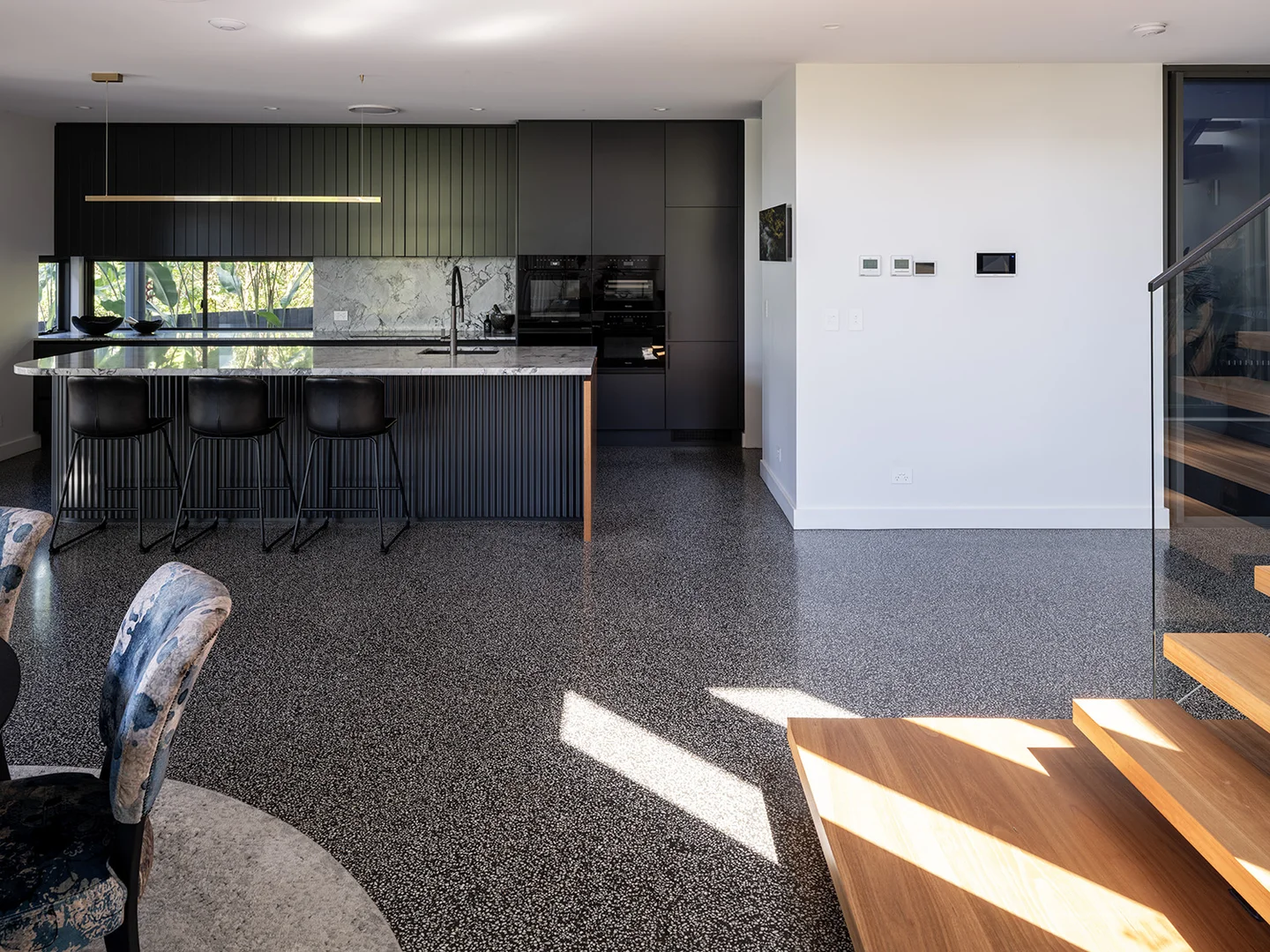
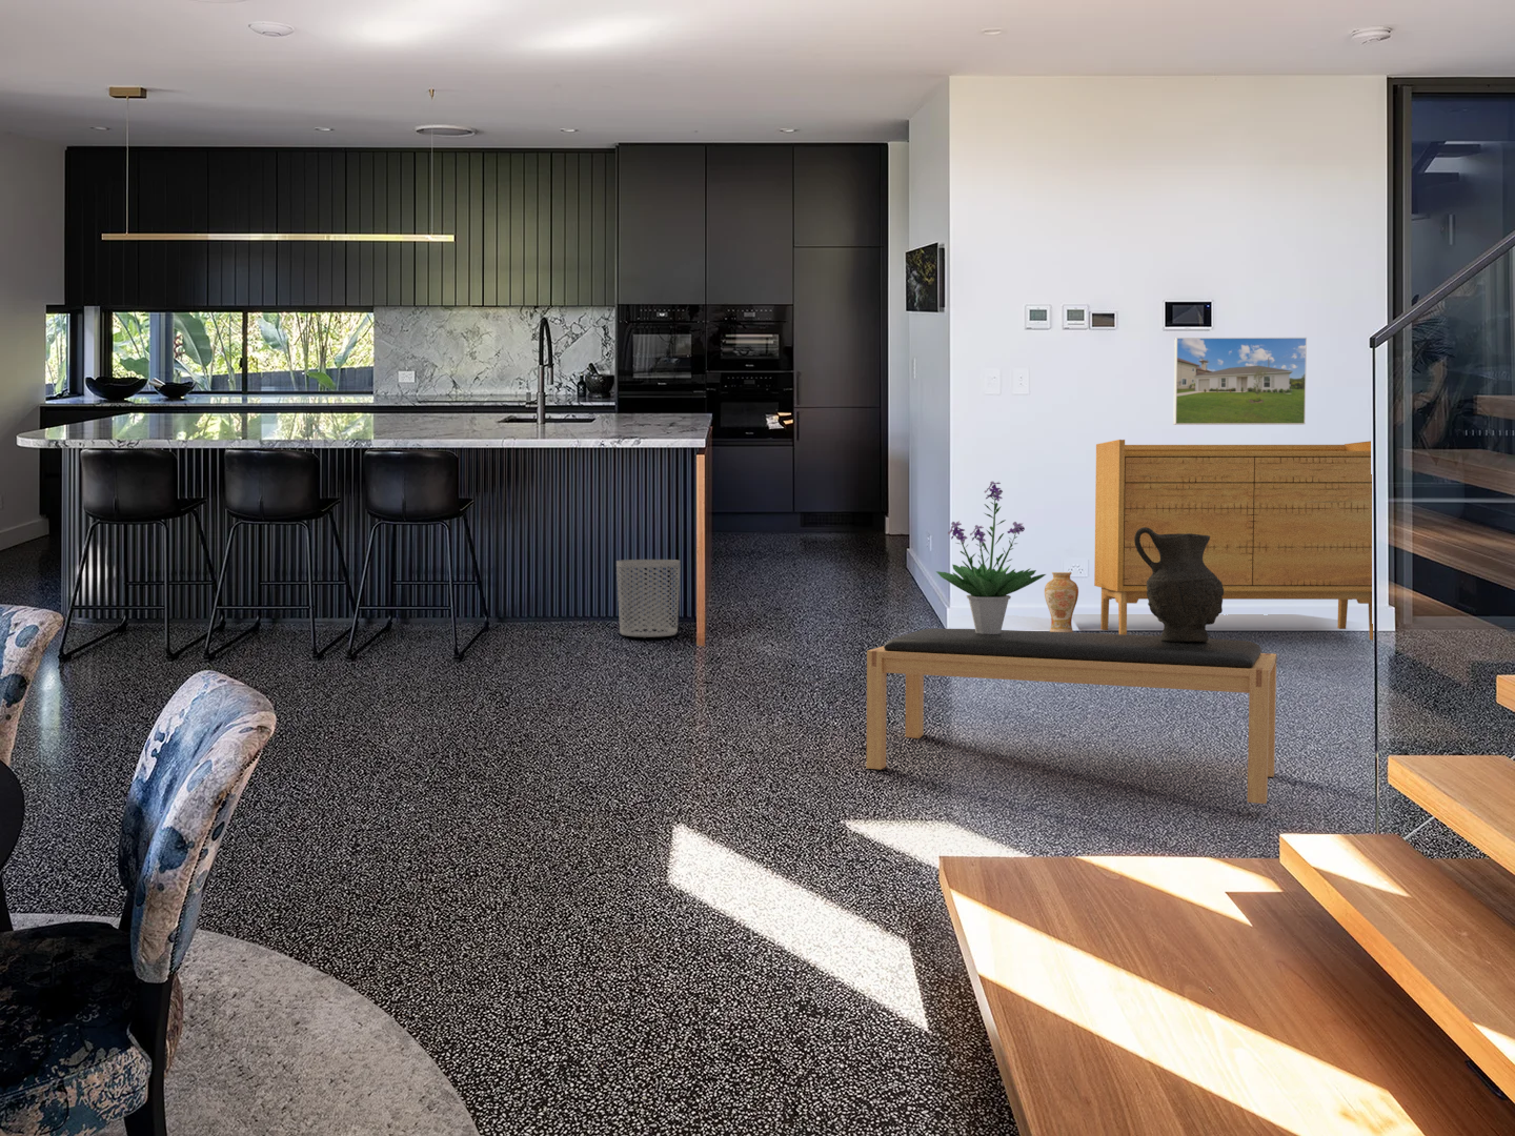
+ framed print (1239, 381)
+ vase (1060, 603)
+ potted plant (988, 557)
+ waste bin (648, 597)
+ bench (1072, 683)
+ decorative vase (1177, 584)
+ sideboard (1236, 538)
